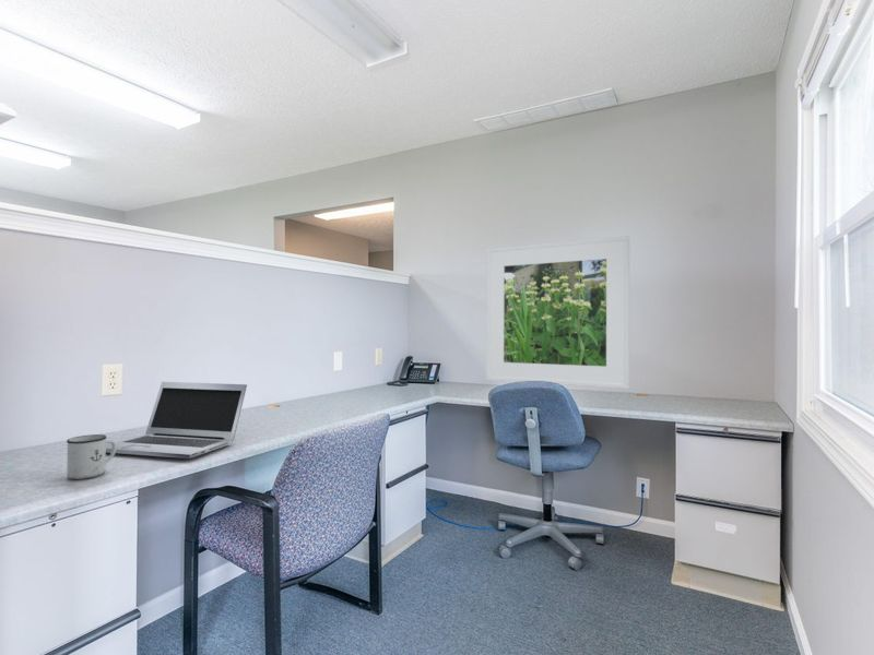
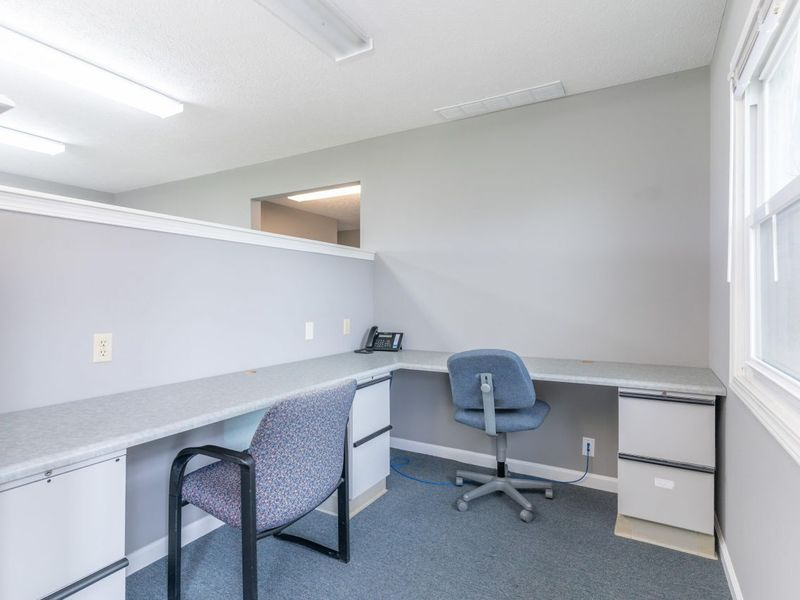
- laptop (174, 416)
- mug (93, 454)
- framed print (552, 313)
